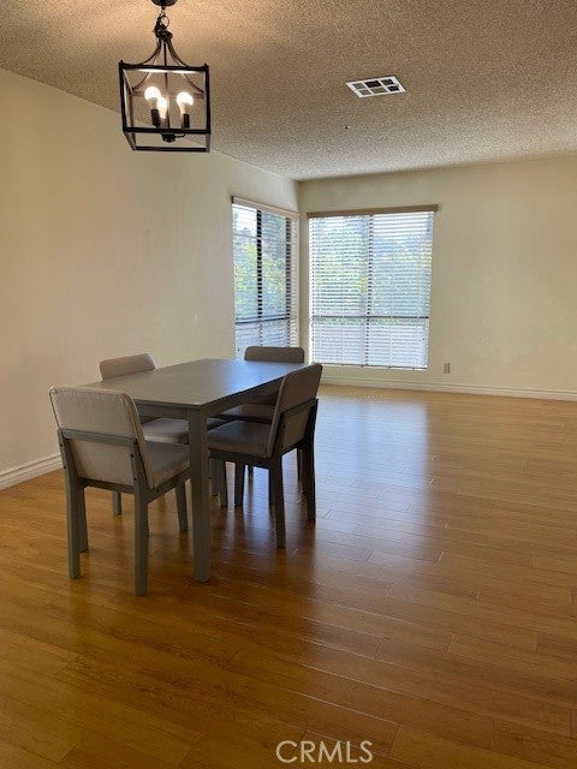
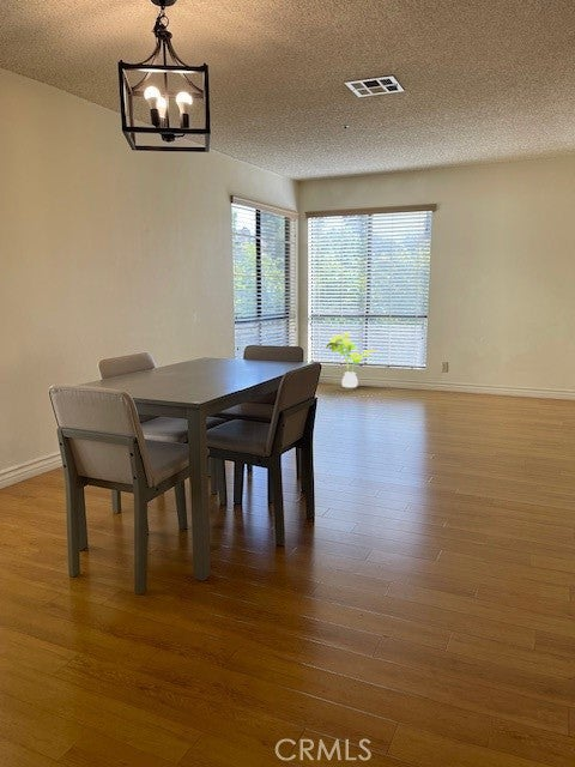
+ house plant (347, 361)
